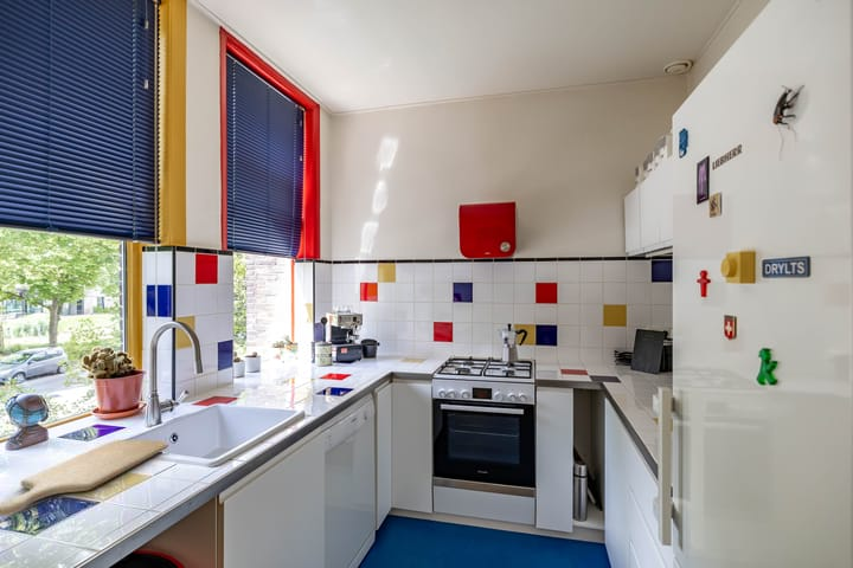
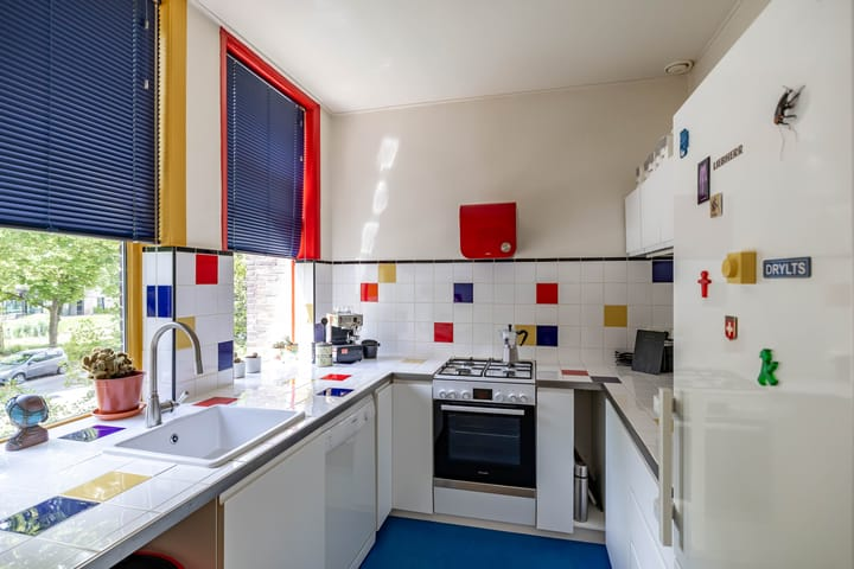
- chopping board (83, 471)
